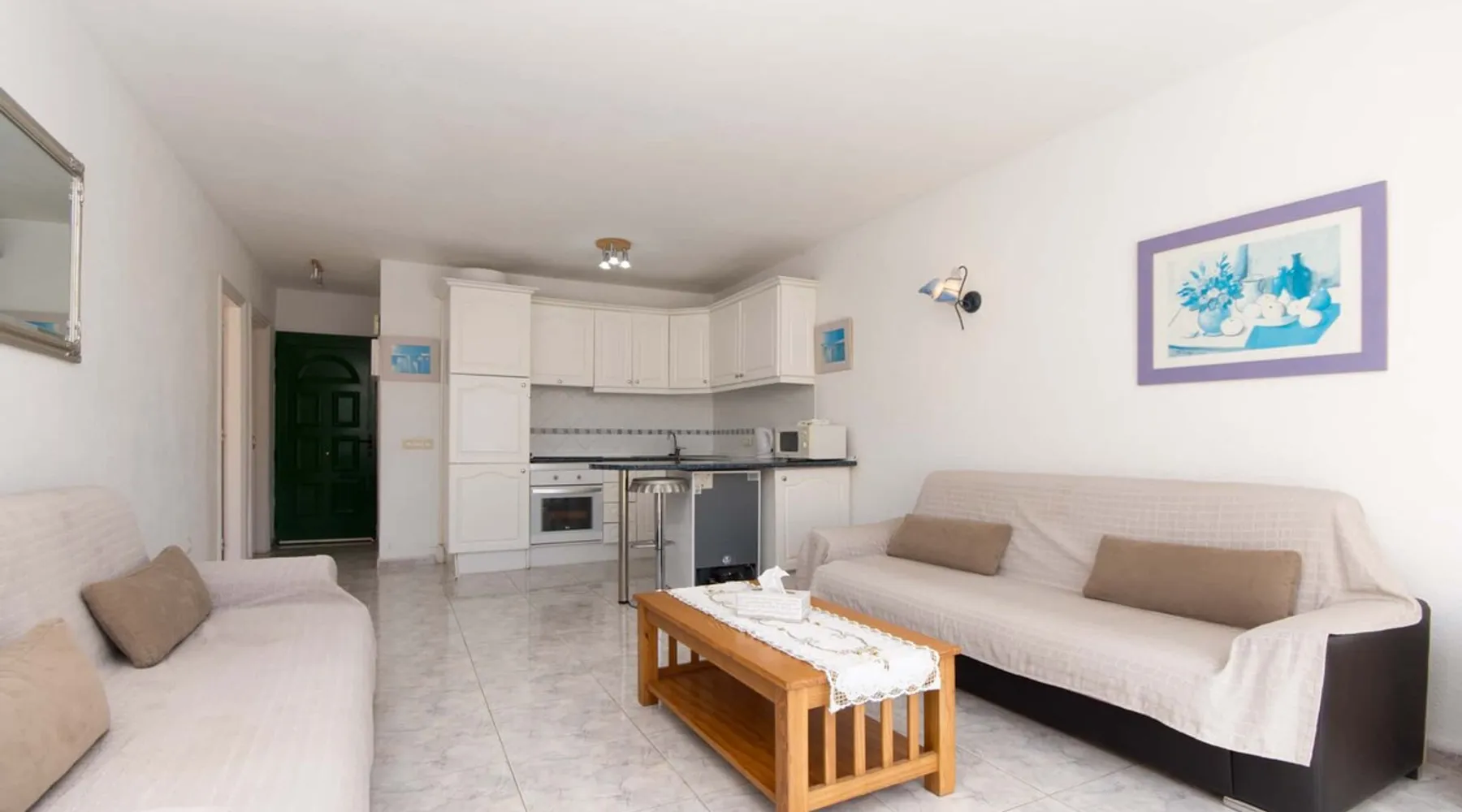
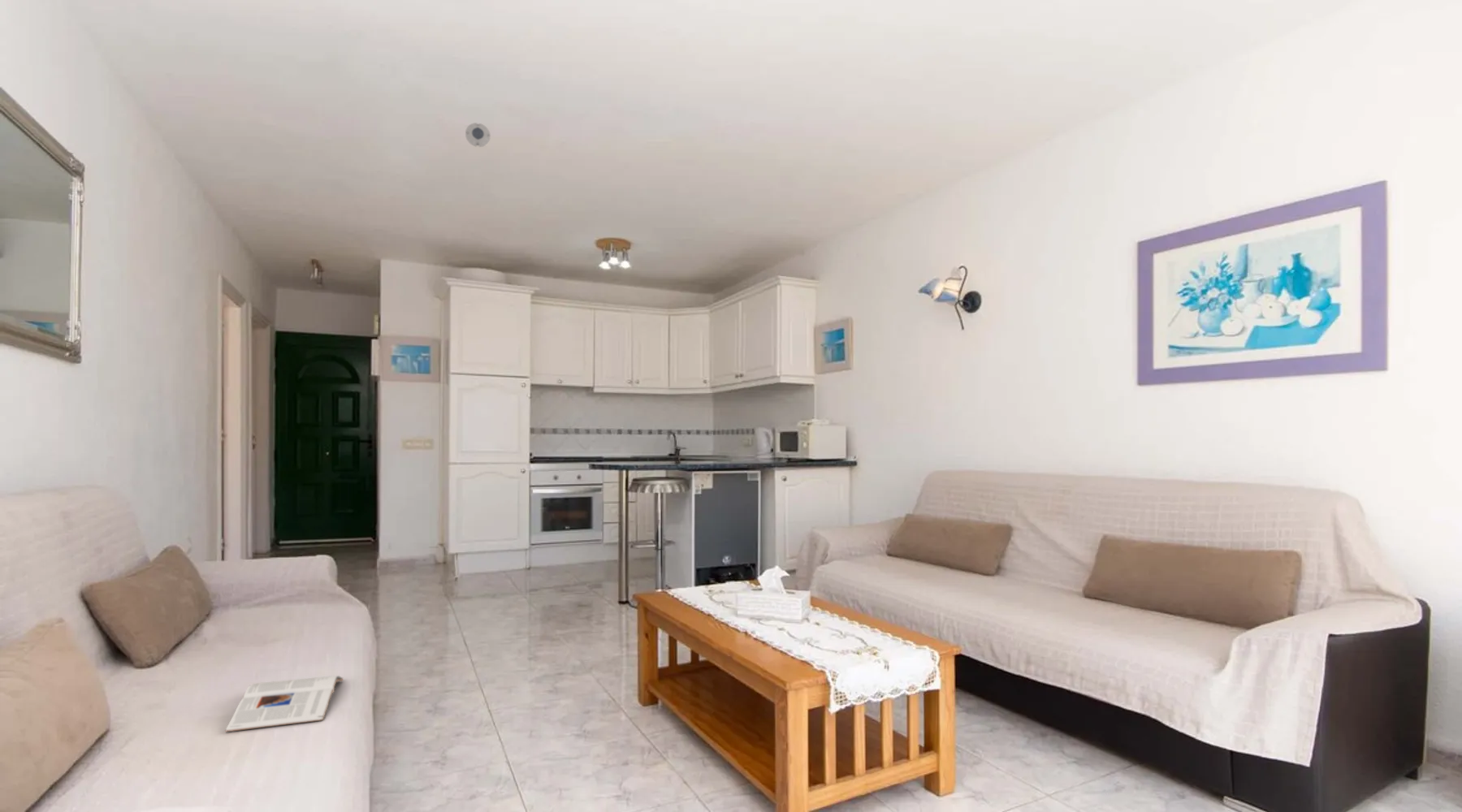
+ magazine (289, 695)
+ smoke detector (478, 134)
